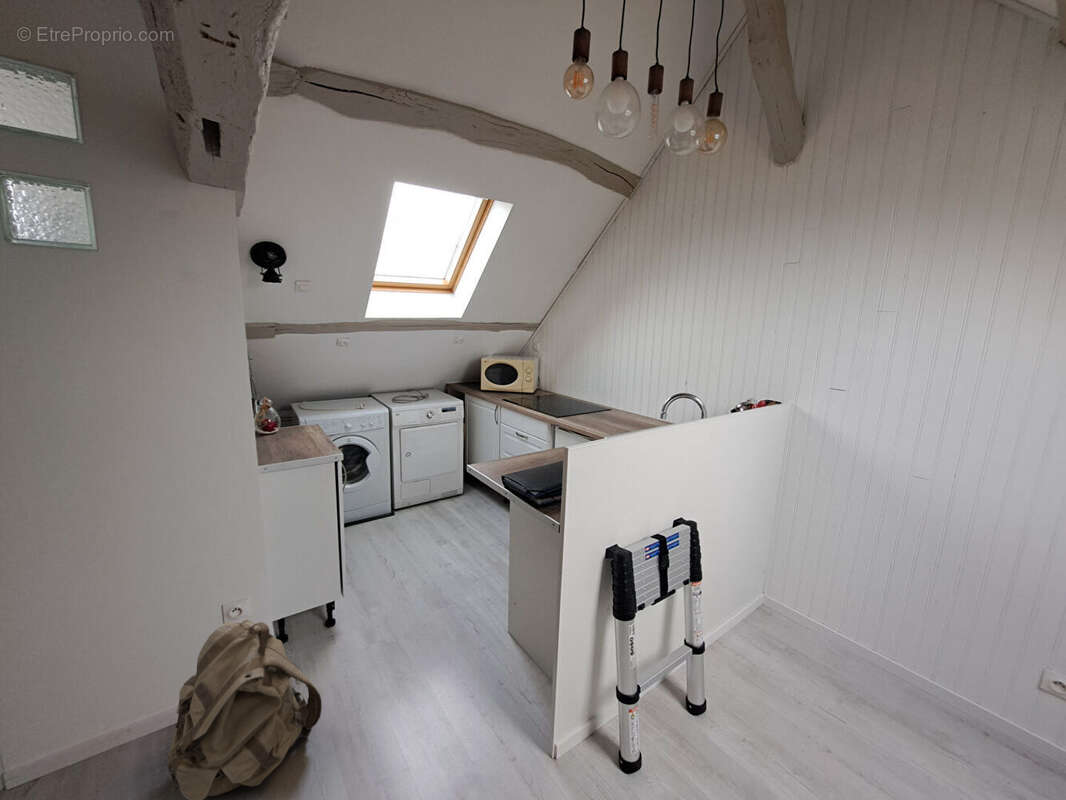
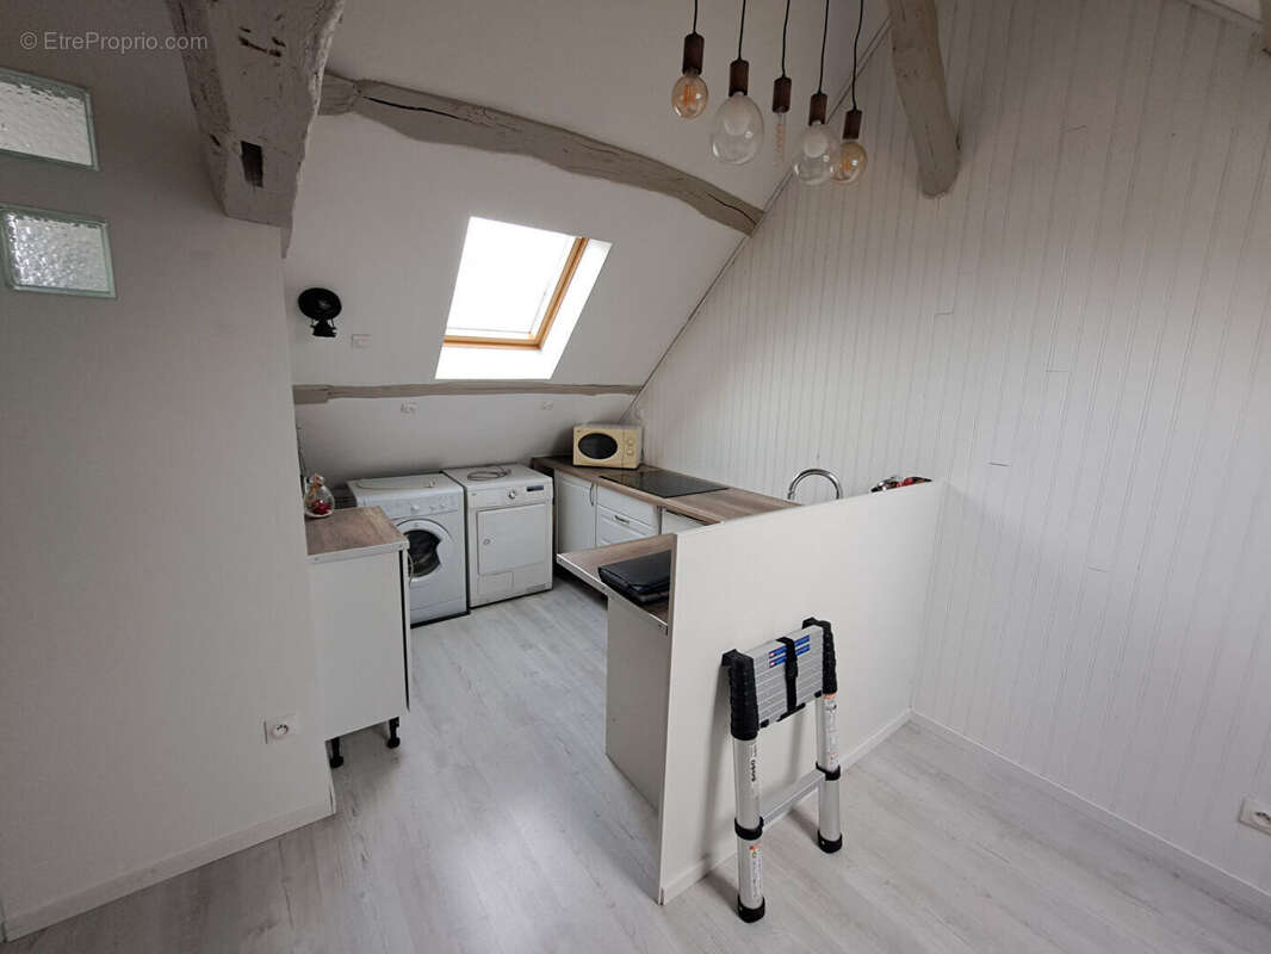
- backpack (245, 683)
